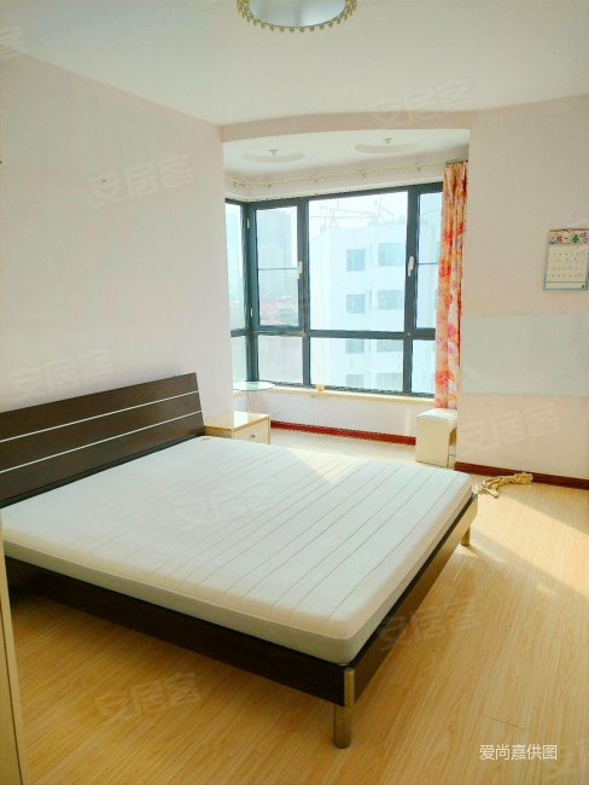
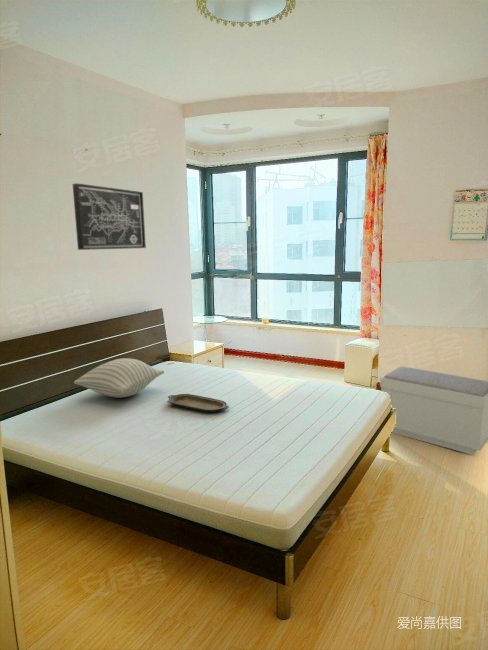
+ wall art (112, 218)
+ serving tray (197, 403)
+ bench (435, 406)
+ pillow (120, 377)
